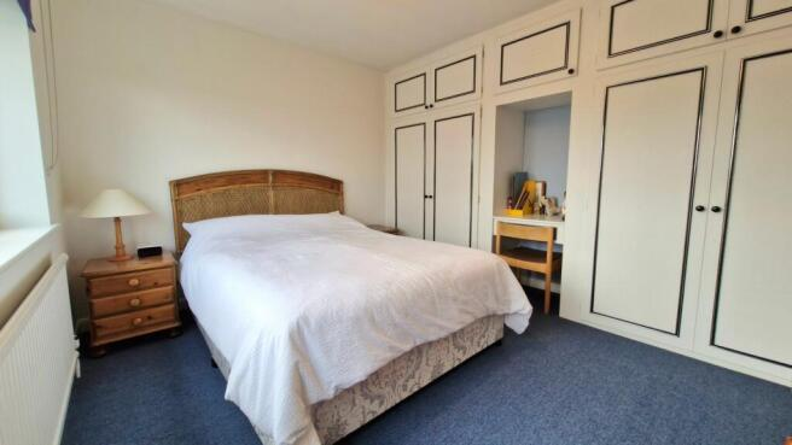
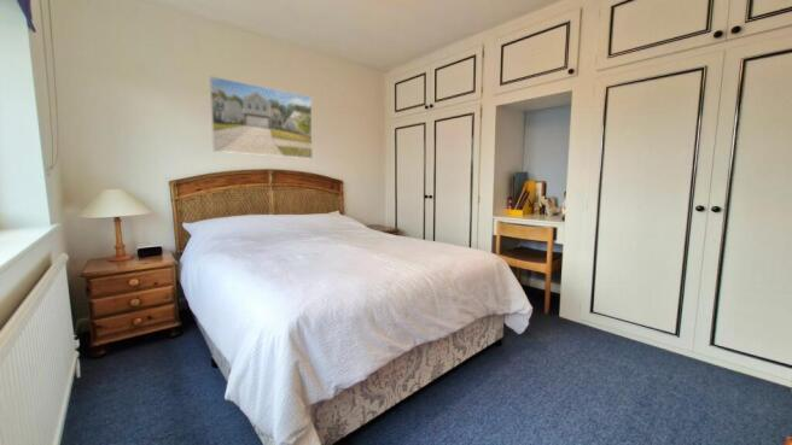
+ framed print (266, 121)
